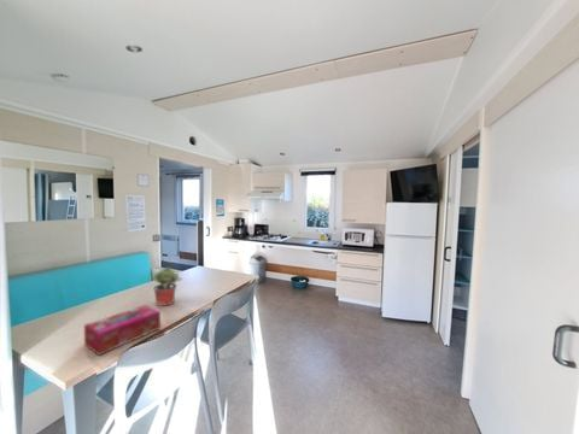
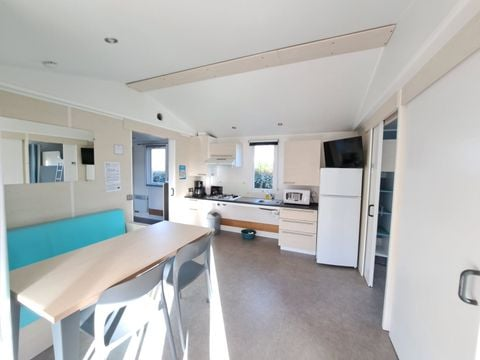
- potted plant (166, 285)
- tissue box (124, 327)
